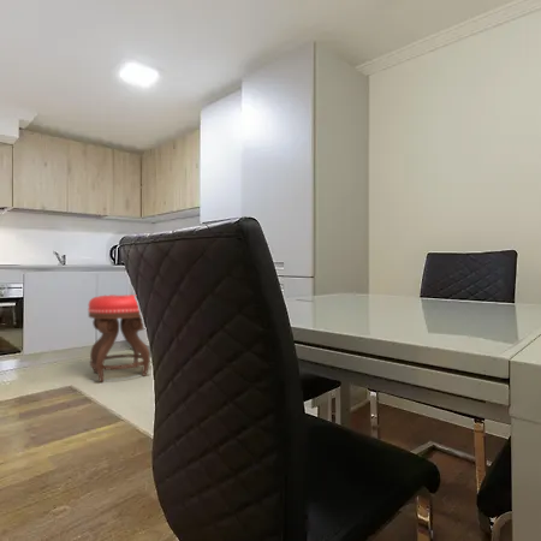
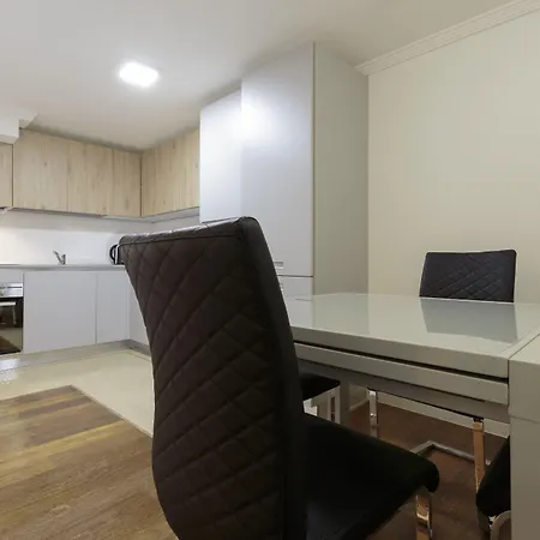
- stool (117, 334)
